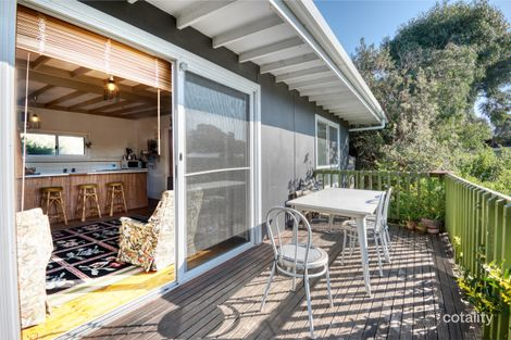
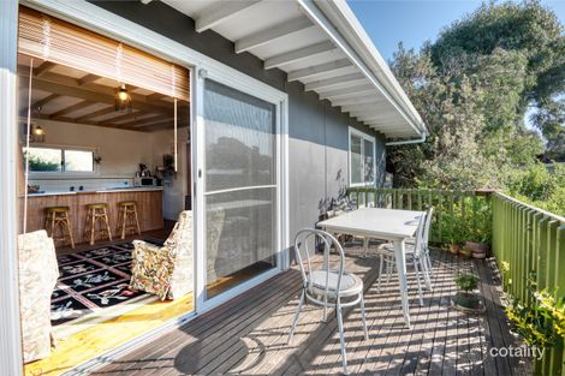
+ potted plant (465, 290)
